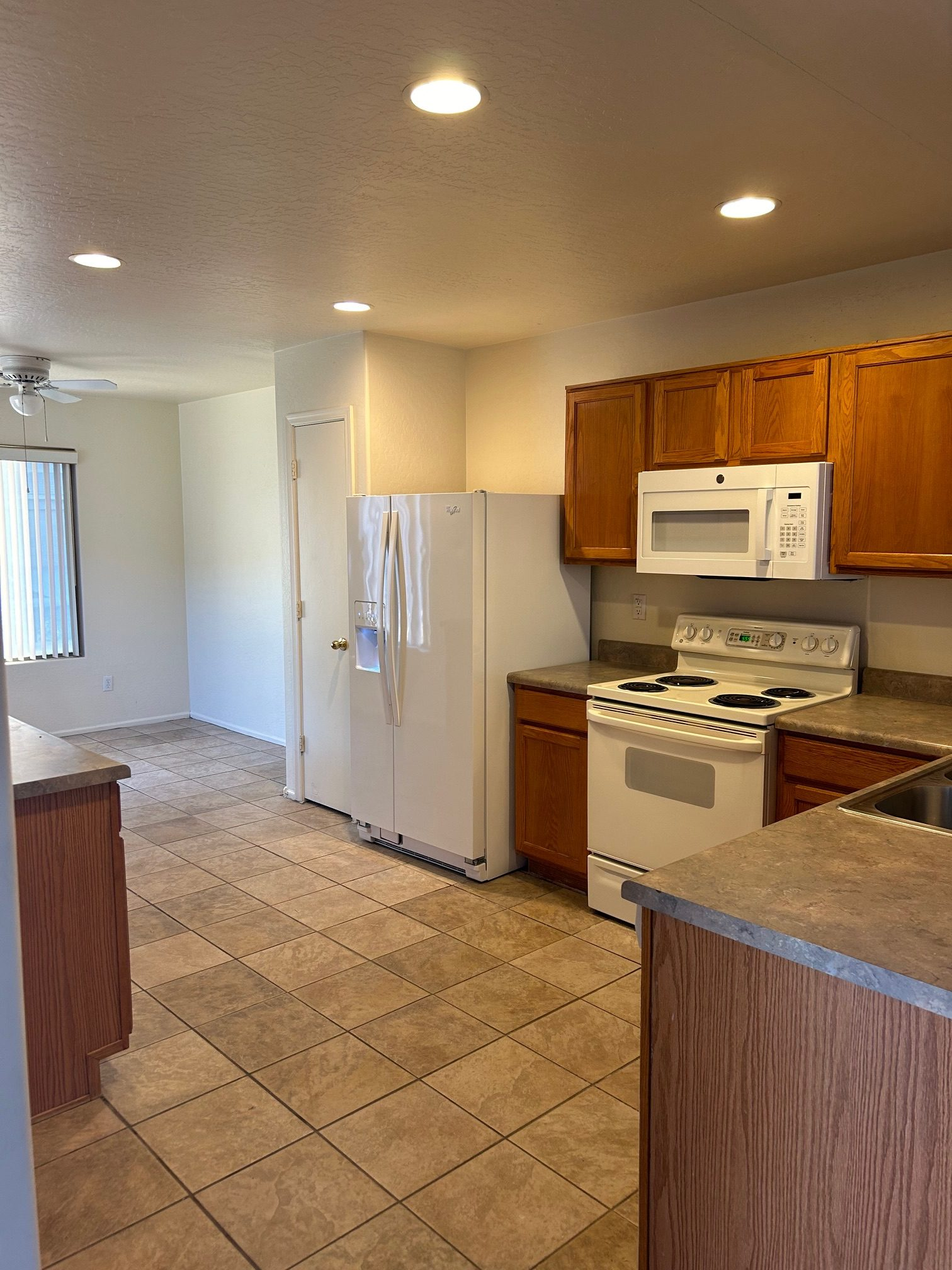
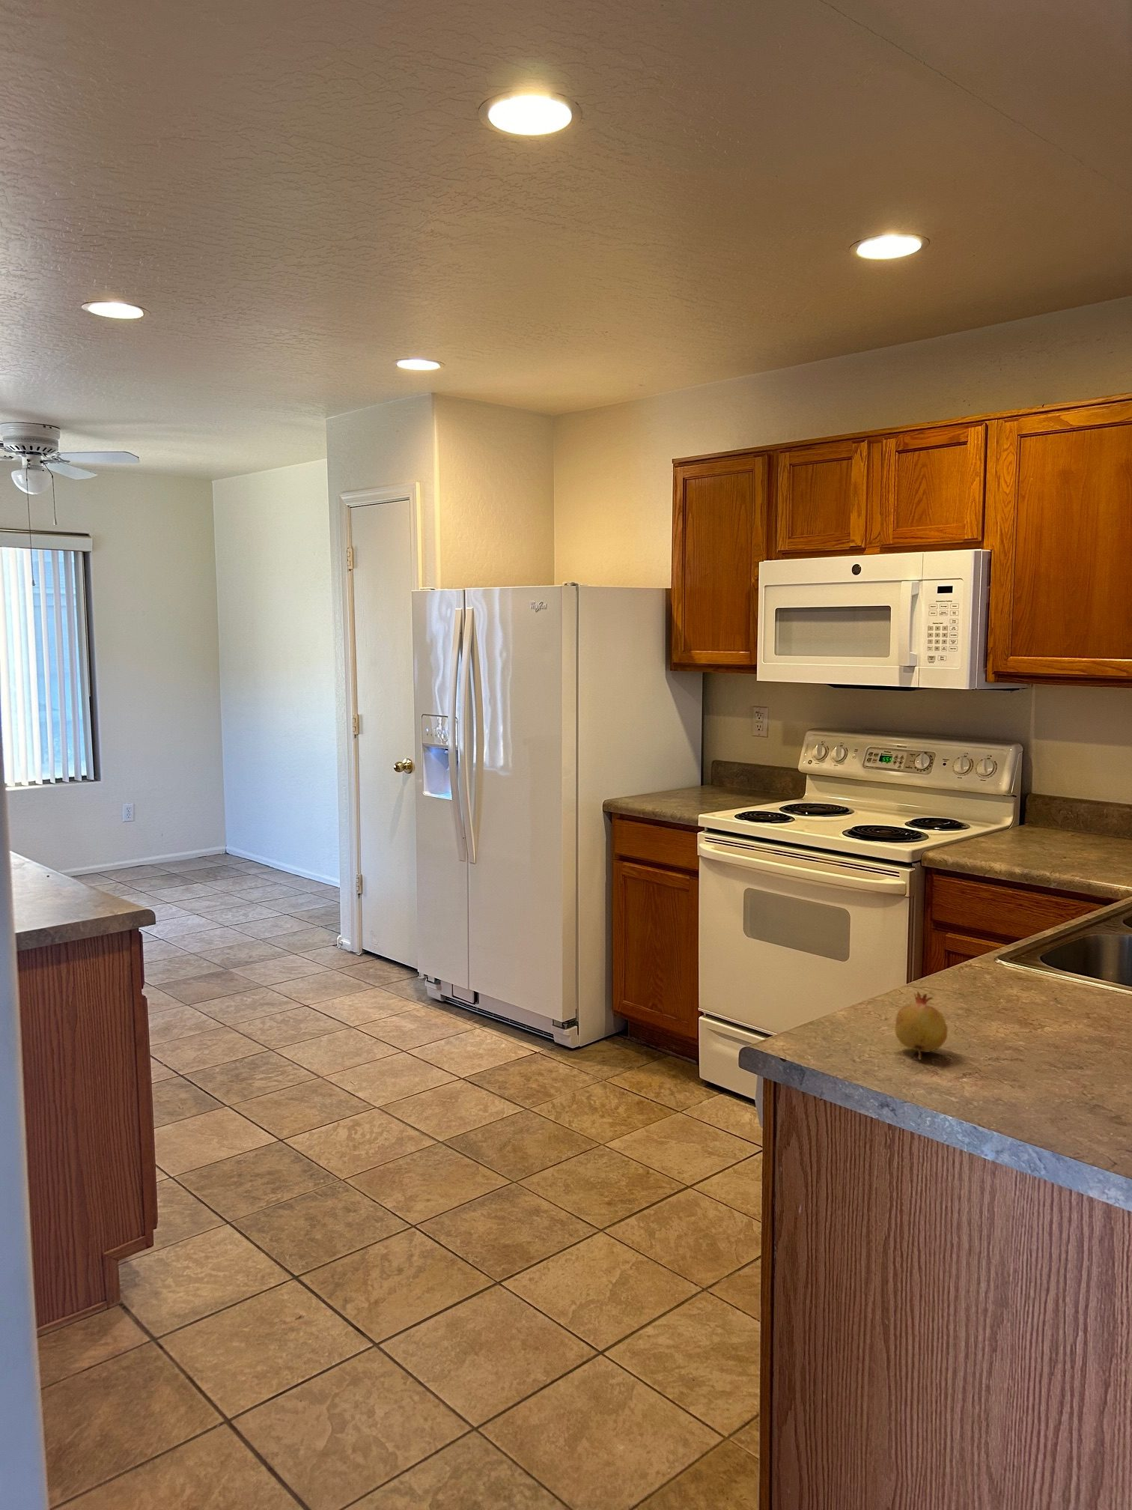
+ fruit (920, 1024)
